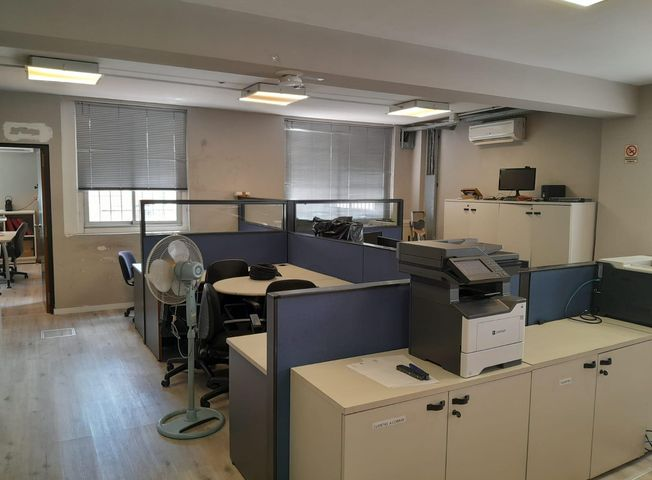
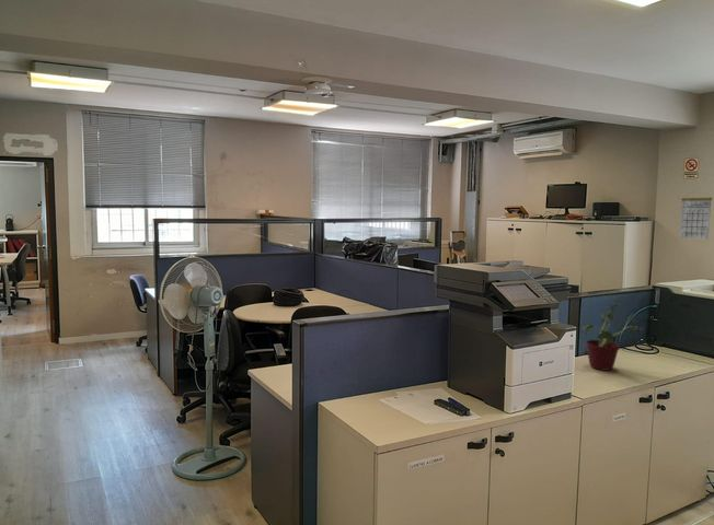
+ potted plant (614, 338)
+ calendar (695, 213)
